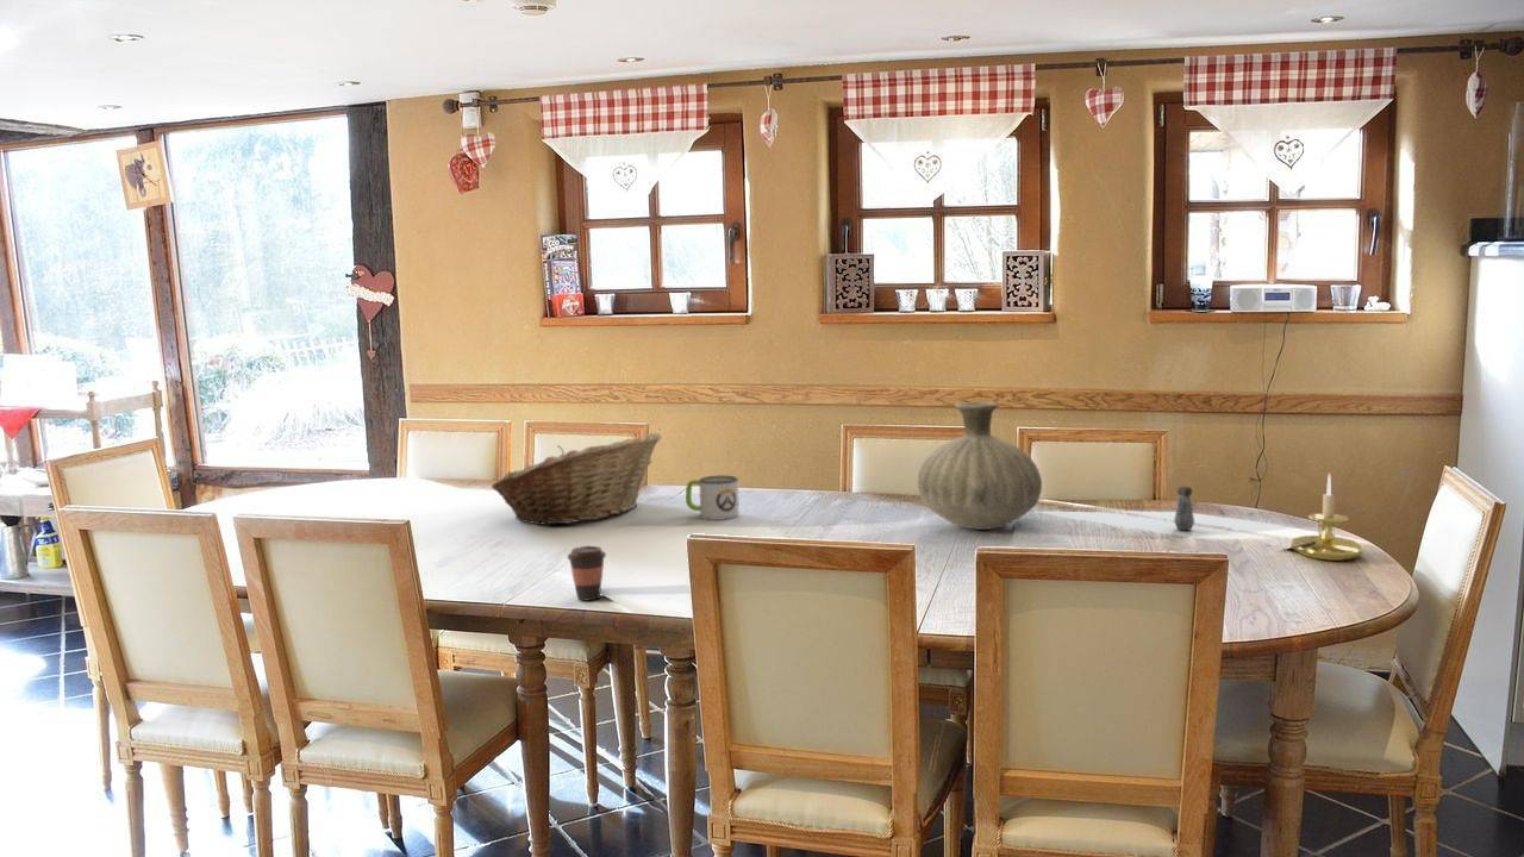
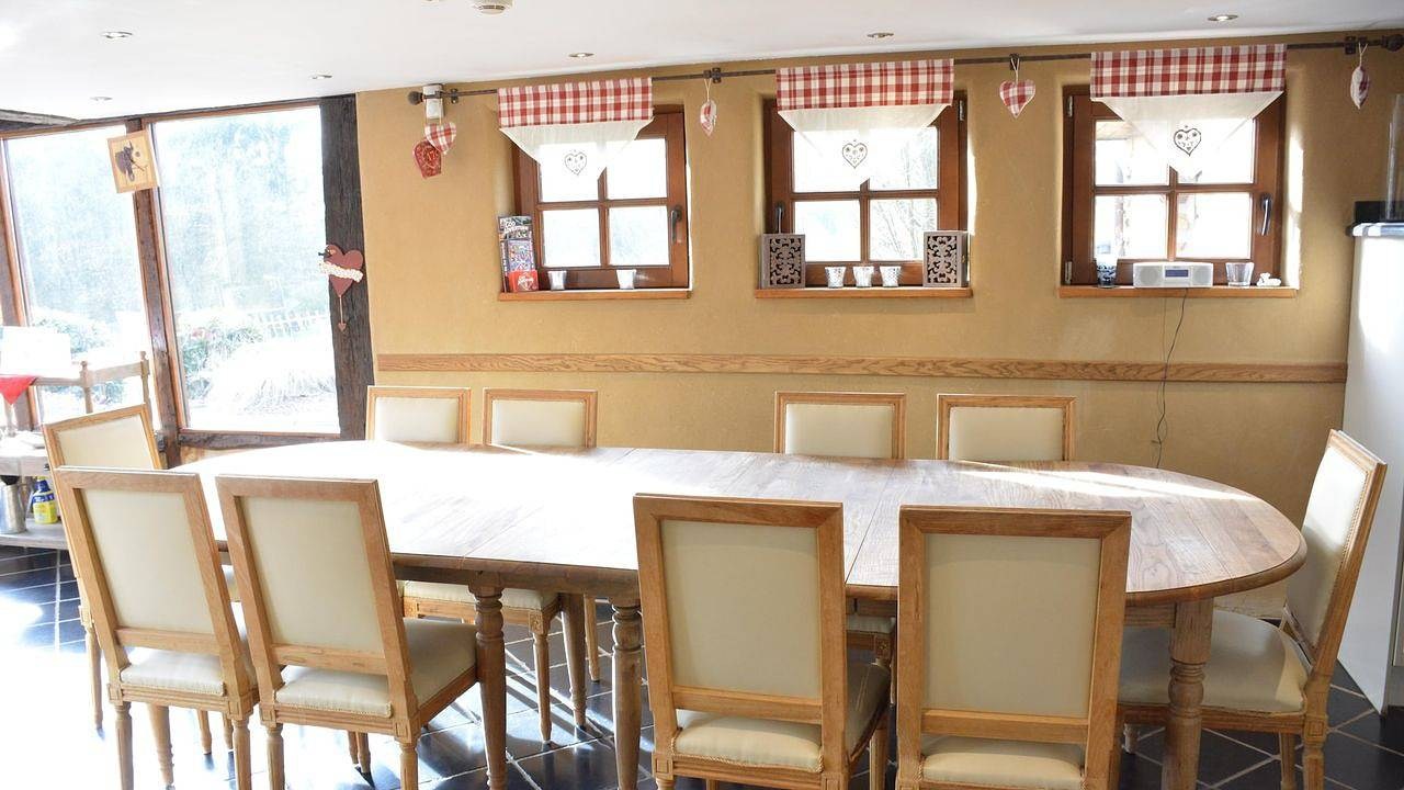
- vase (979, 464)
- salt shaker (1183, 507)
- fruit basket (580, 474)
- mug (711, 496)
- candle holder (1326, 512)
- coffee cup (587, 573)
